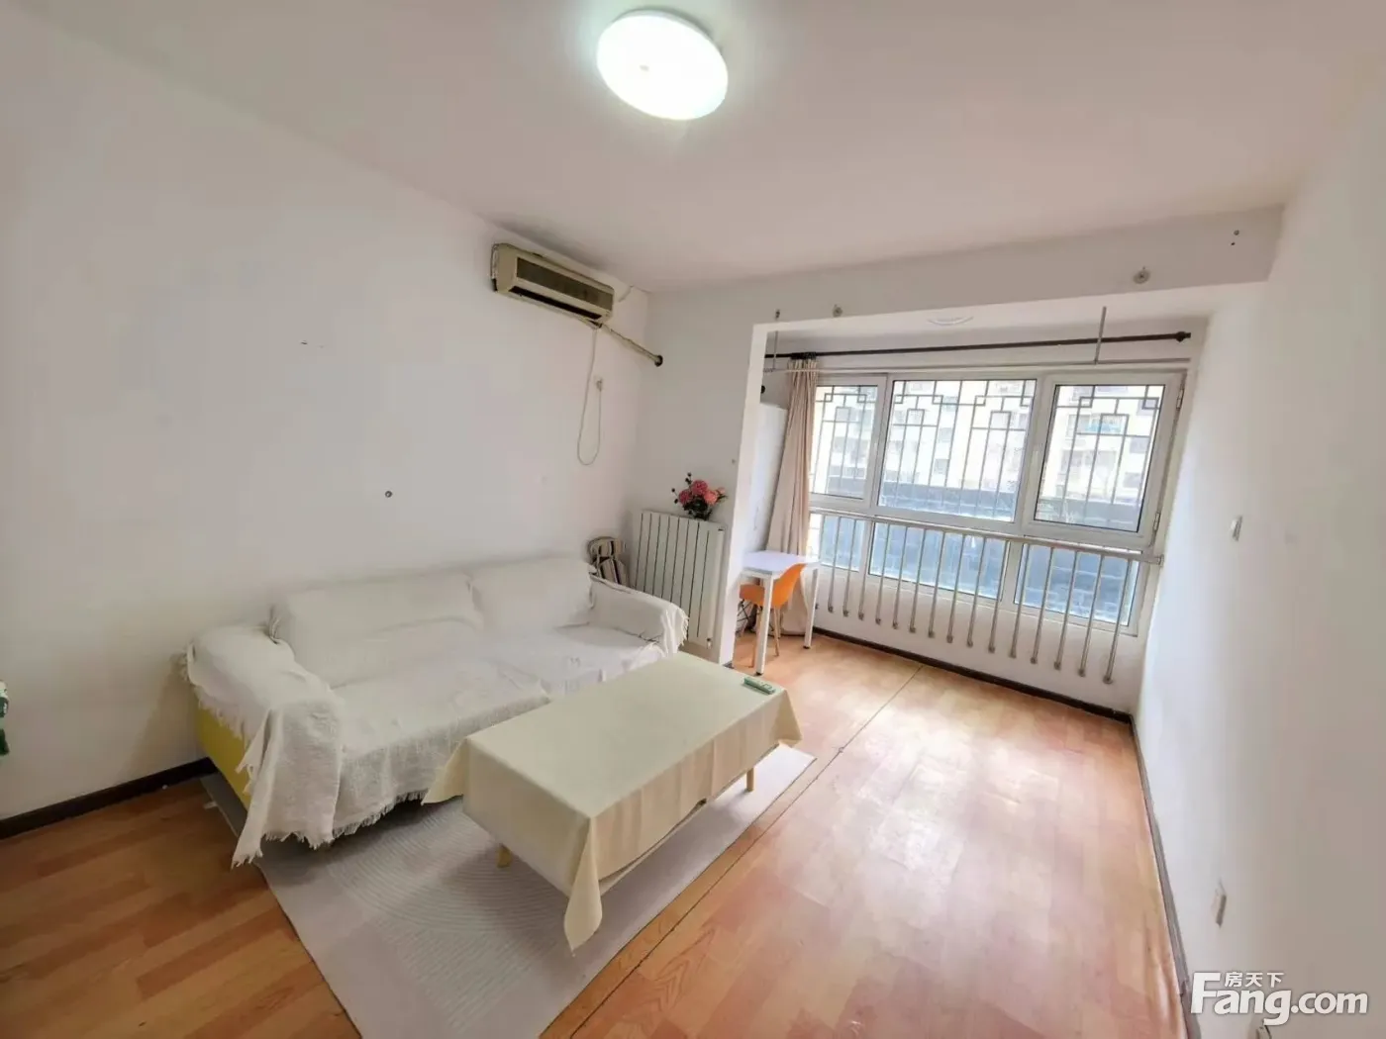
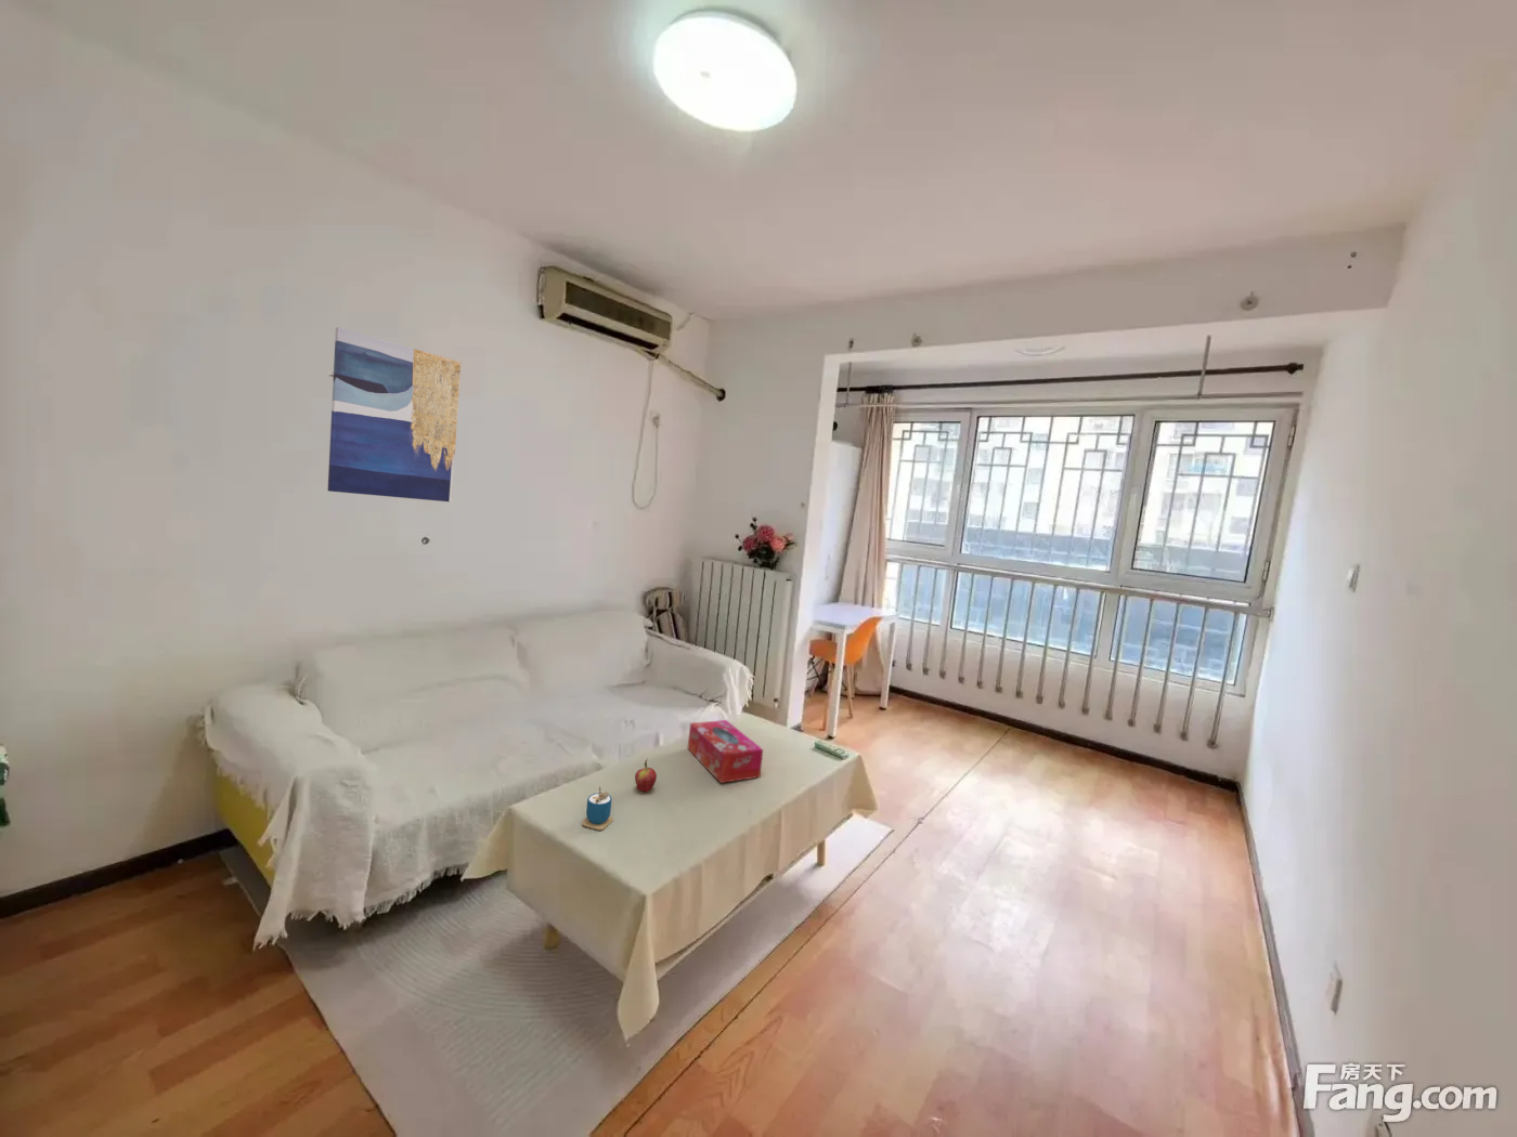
+ fruit (645, 775)
+ cup (600, 801)
+ wall art (398, 423)
+ tissue box (723, 749)
